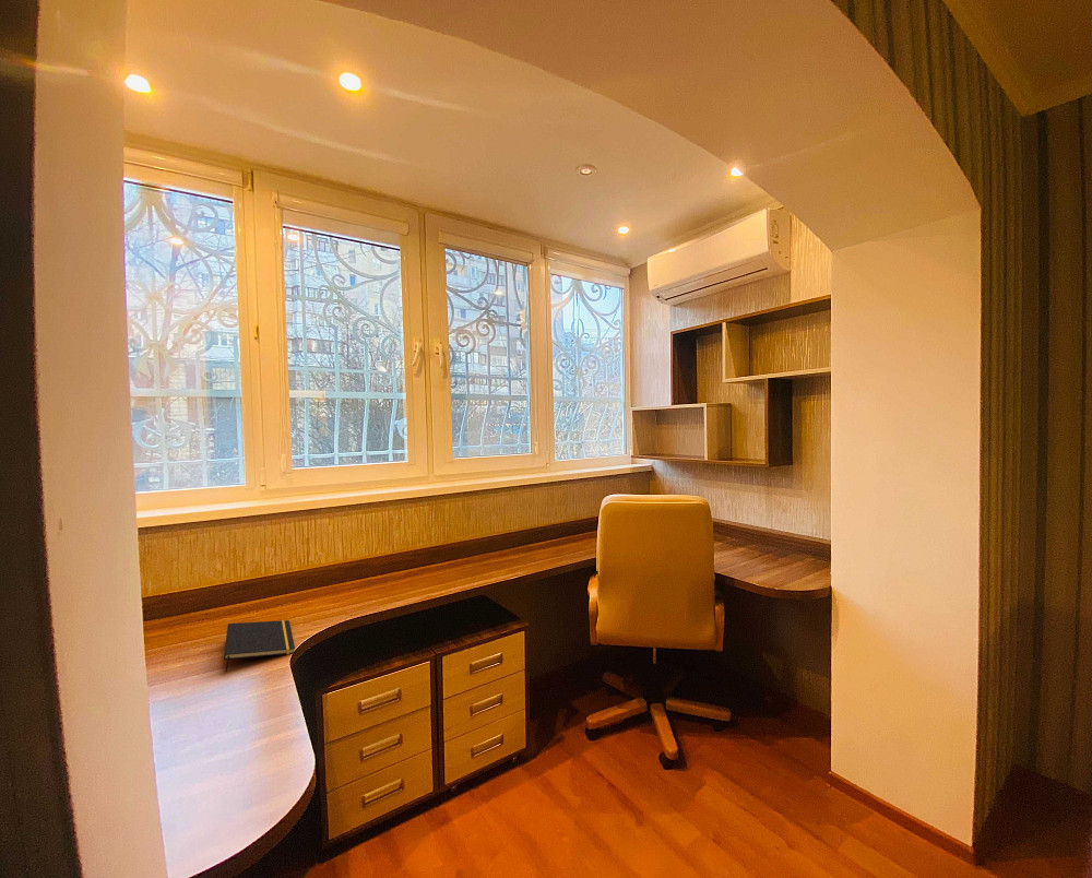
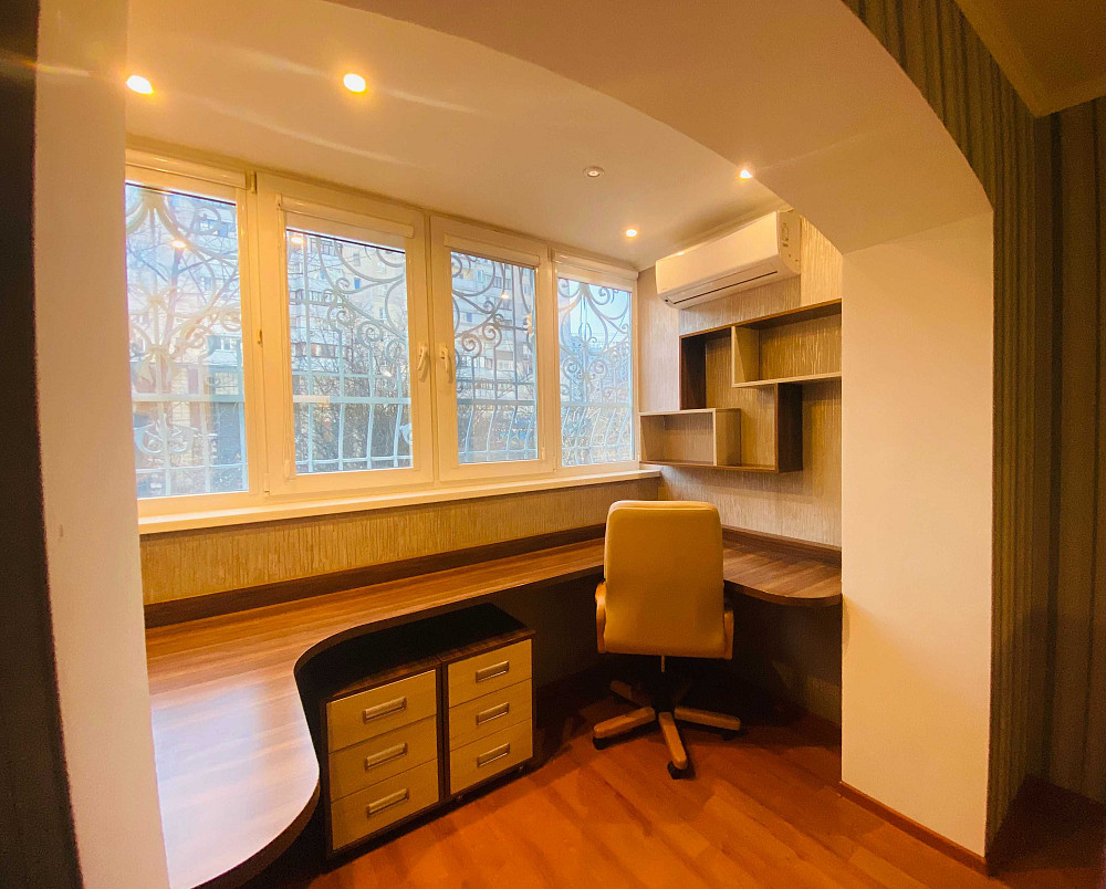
- notepad (260, 638)
